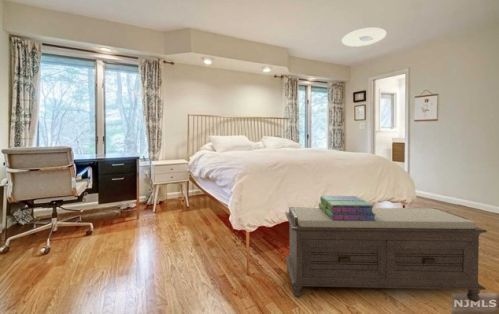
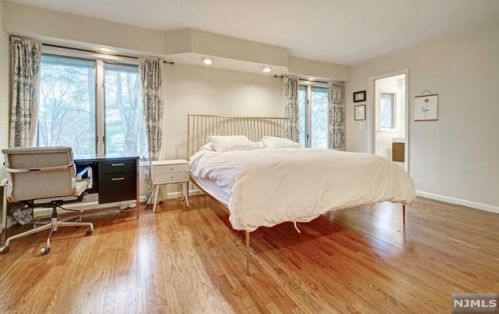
- ceiling light (363, 35)
- bench (372, 248)
- stack of books (344, 206)
